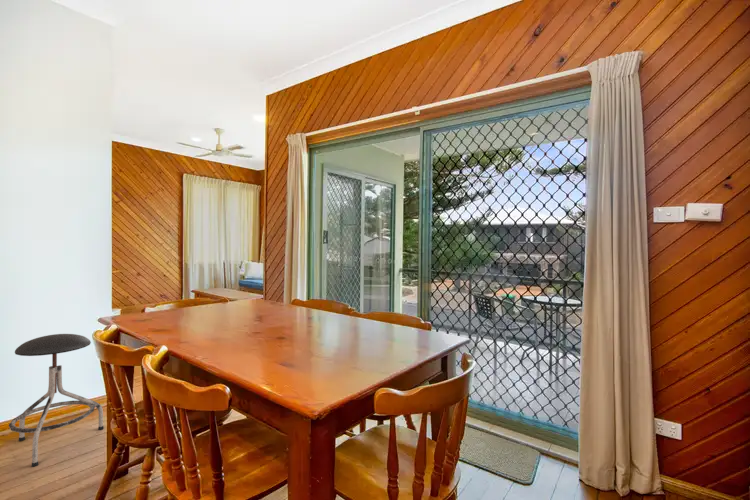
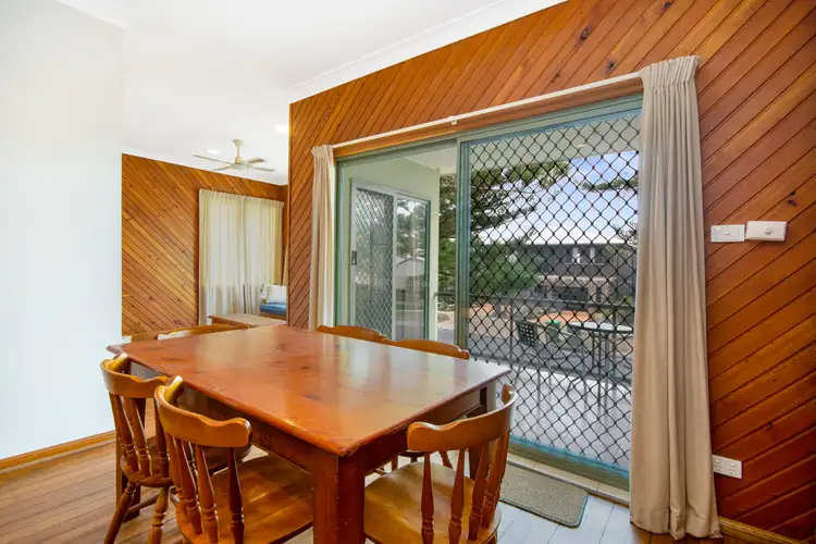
- stool (52, 391)
